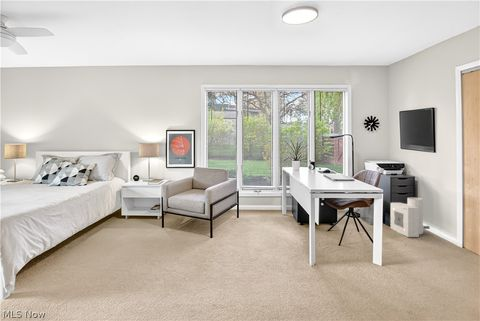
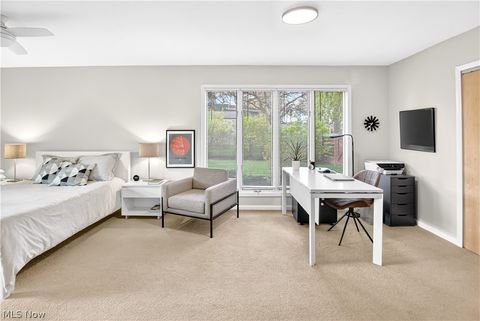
- air purifier (414, 215)
